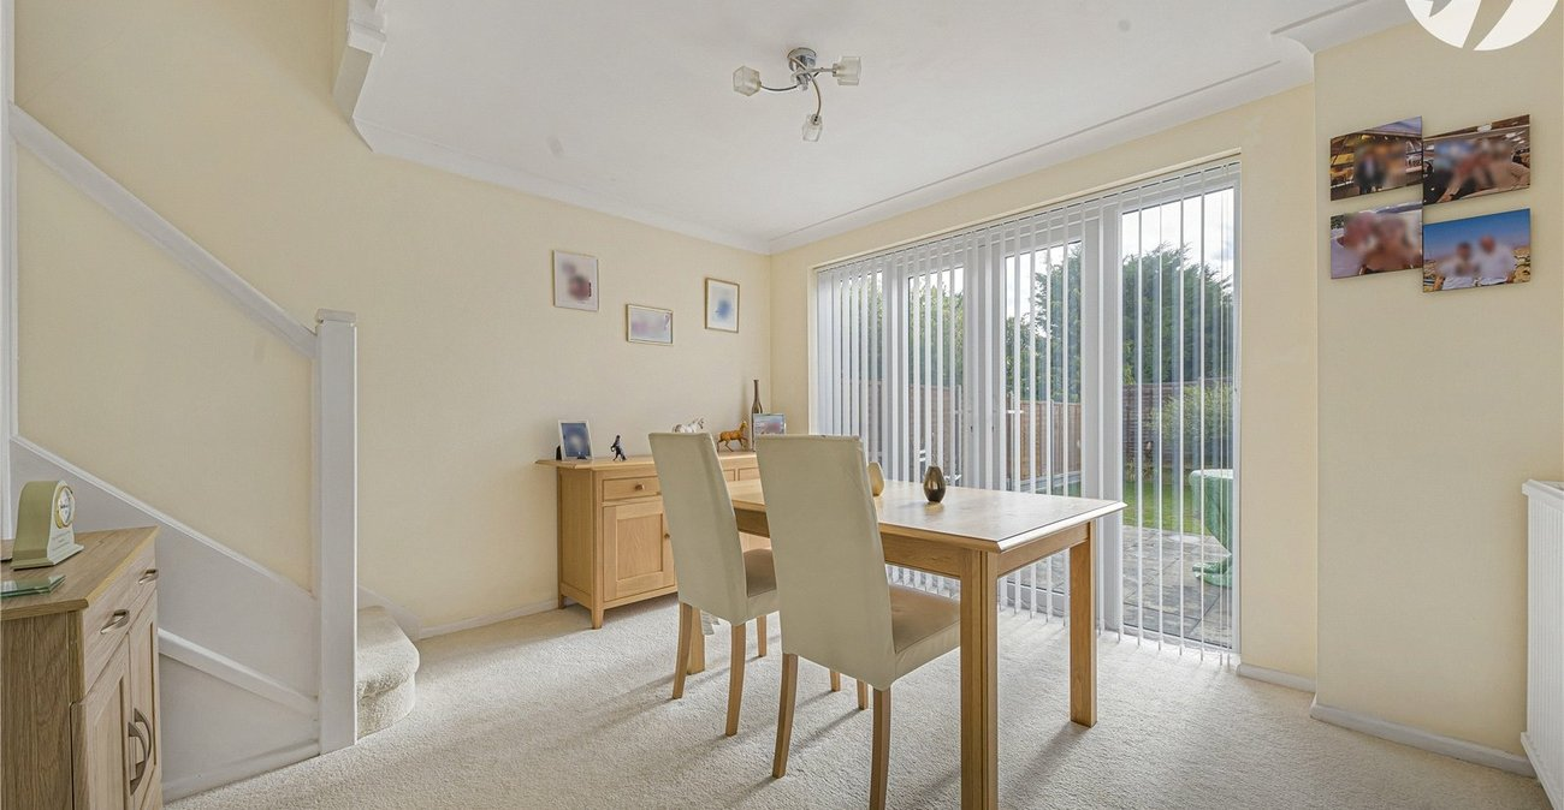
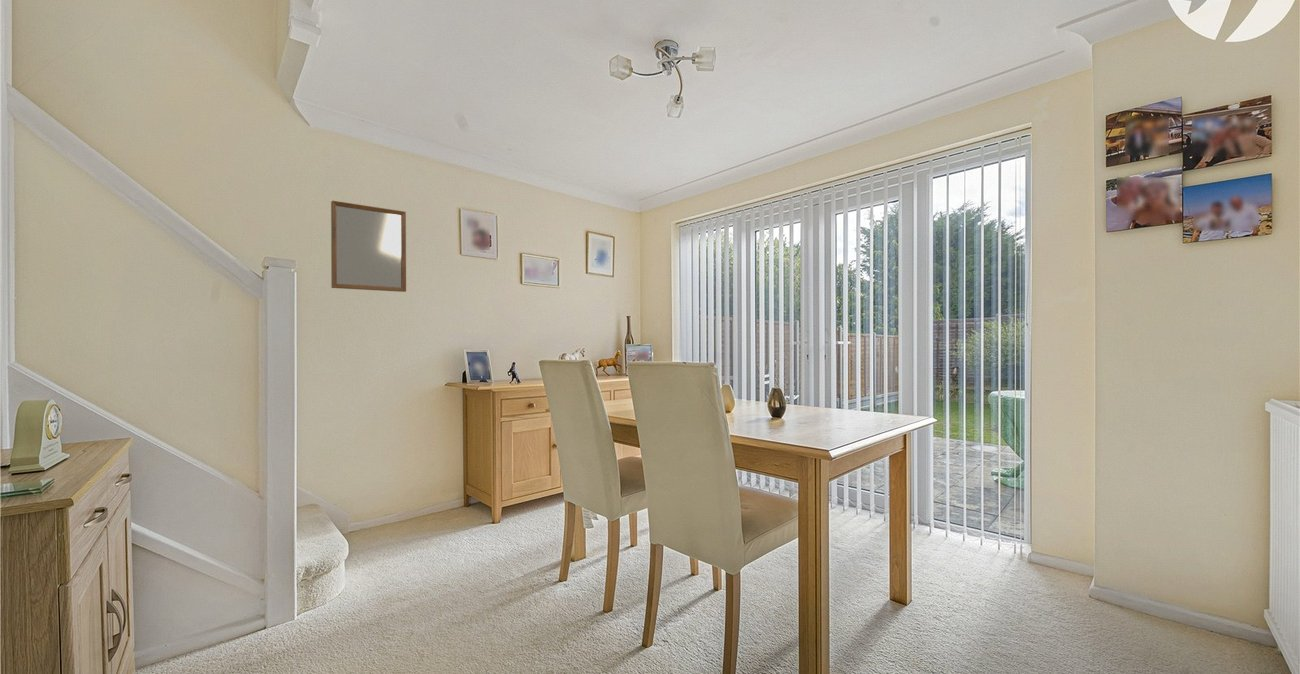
+ home mirror (370, 248)
